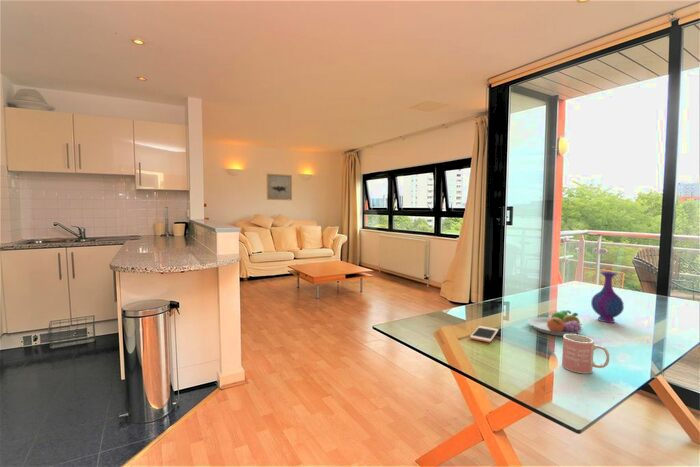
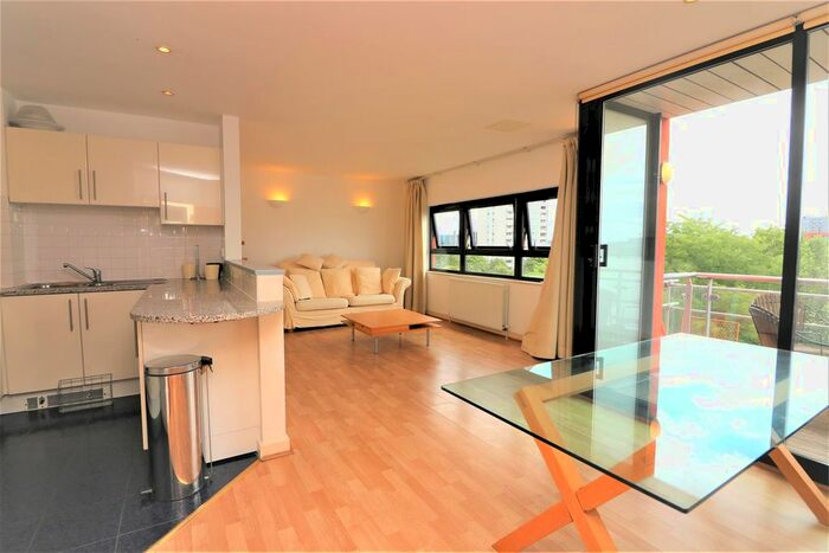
- cell phone (484, 333)
- vase (607, 296)
- wall art (279, 187)
- mug (583, 354)
- fruit bowl (556, 319)
